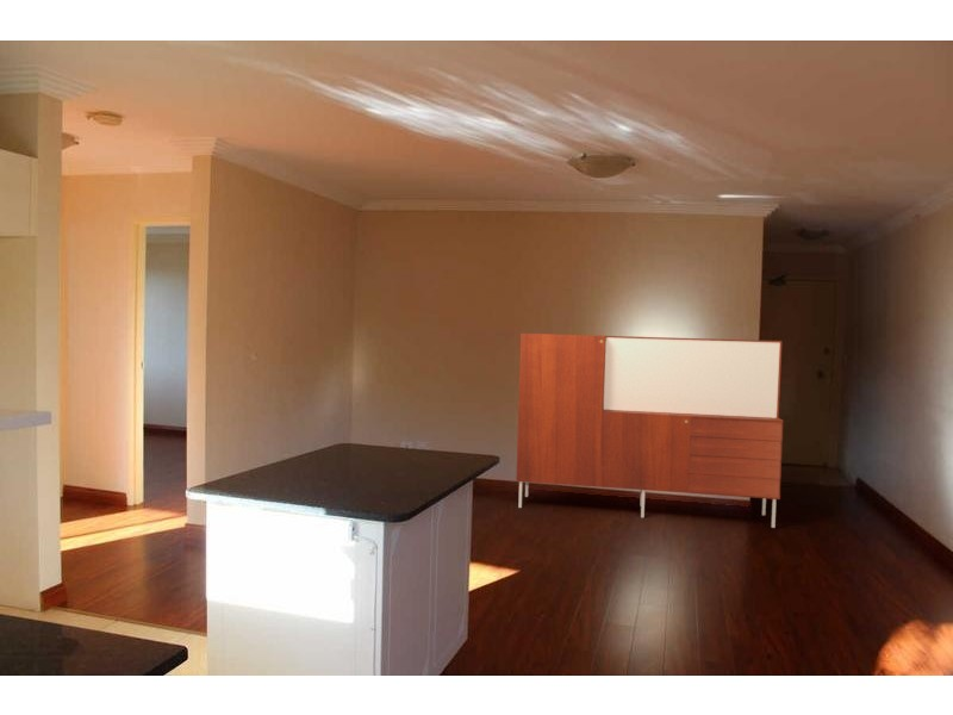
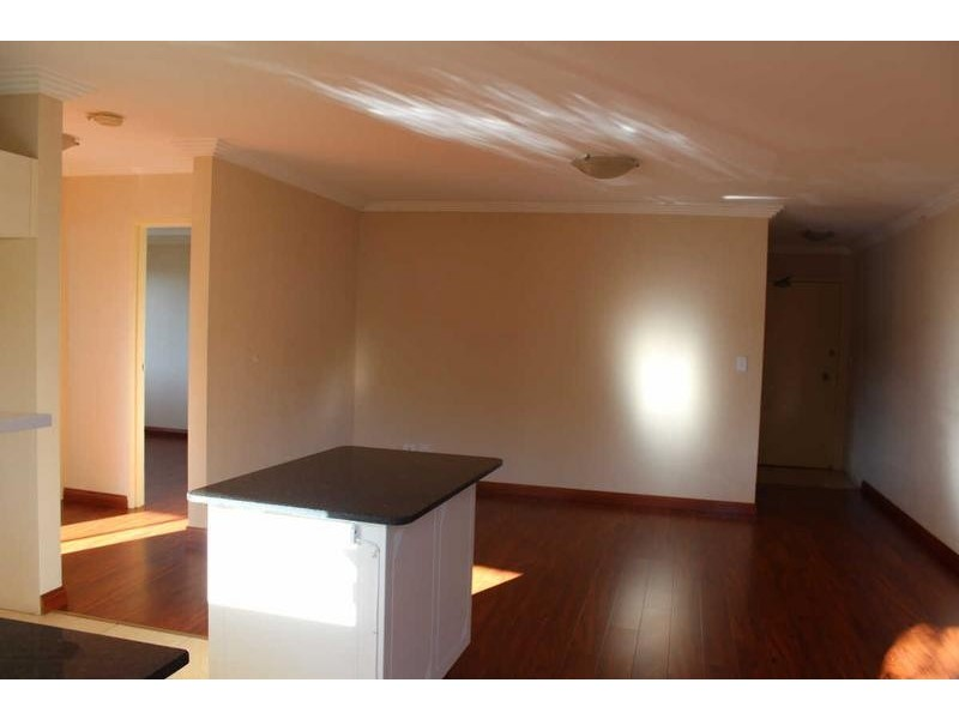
- shelving unit (644, 424)
